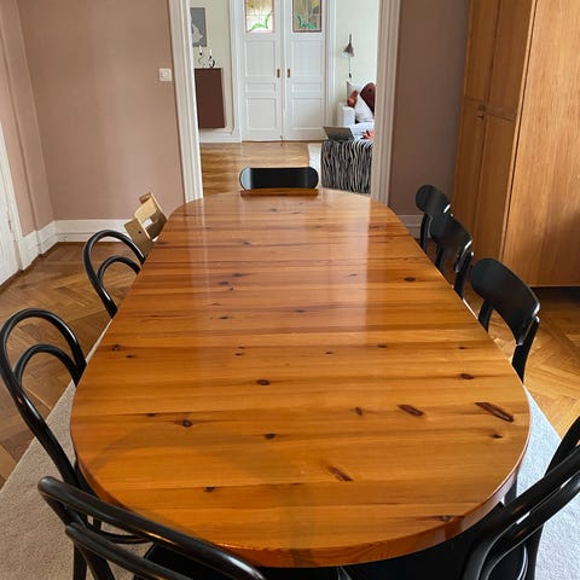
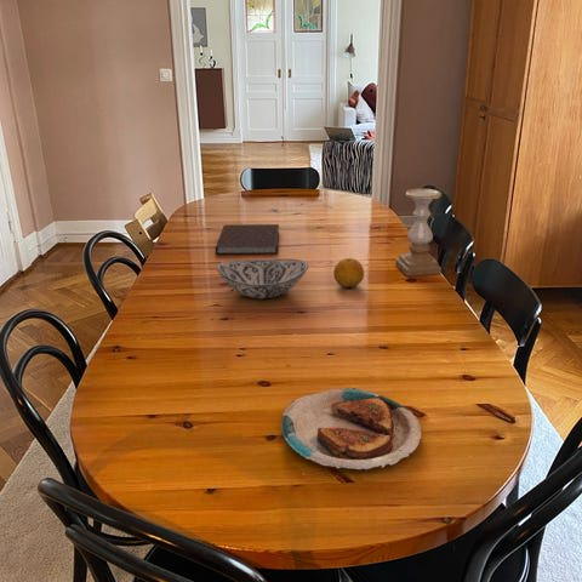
+ plate (349, 424)
+ fruit (348, 273)
+ decorative bowl (263, 279)
+ notebook (249, 238)
+ candle holder (420, 232)
